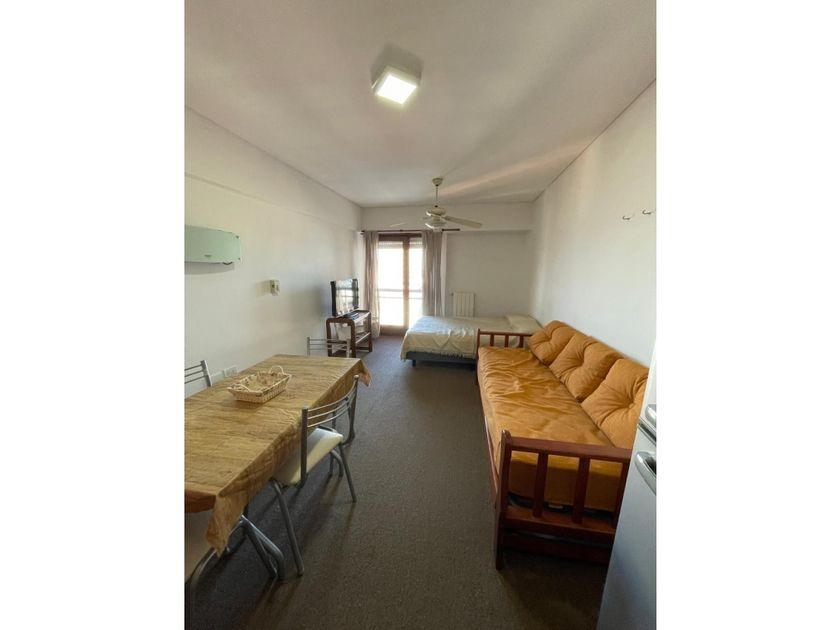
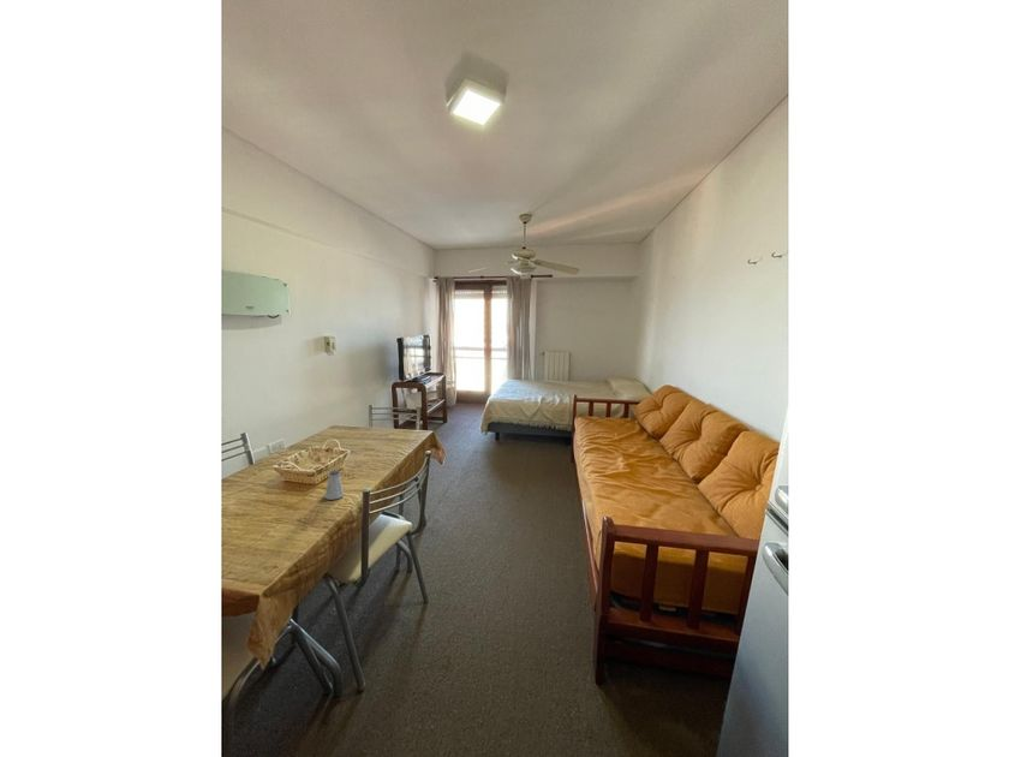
+ saltshaker (334, 483)
